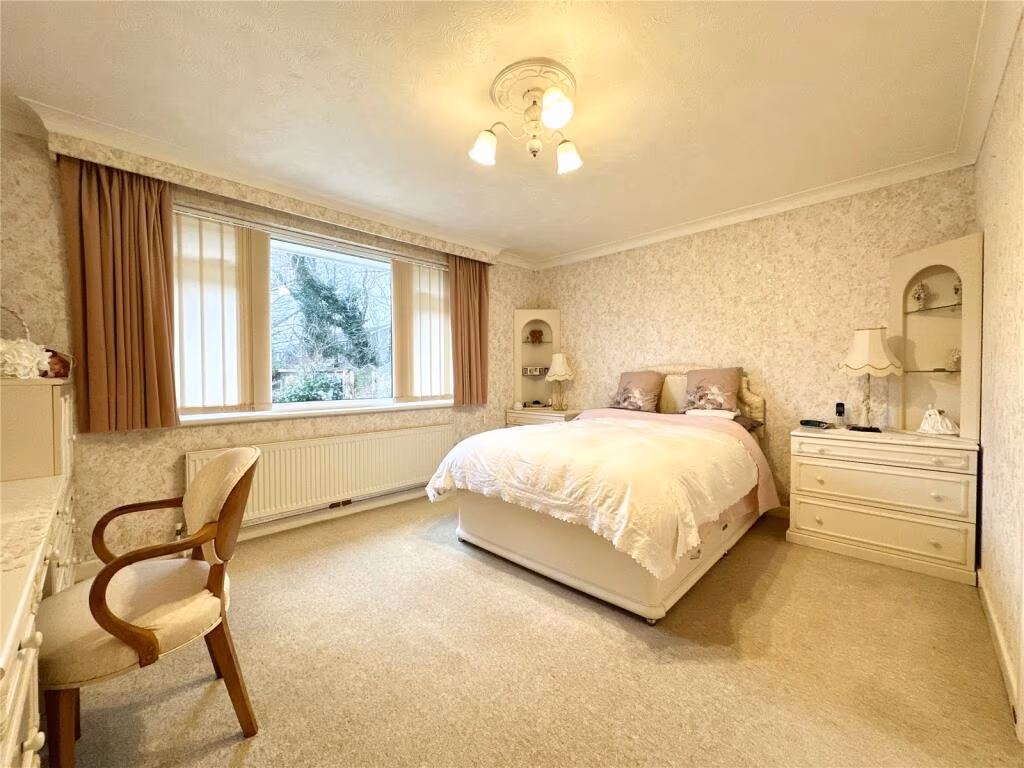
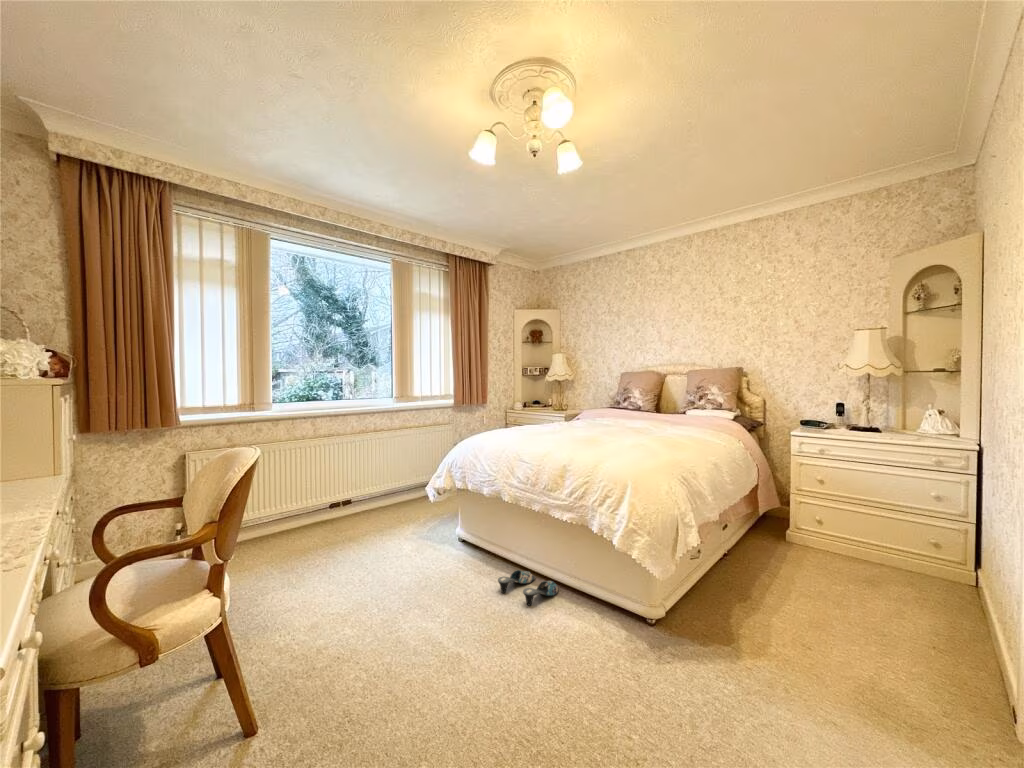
+ slippers (528, 583)
